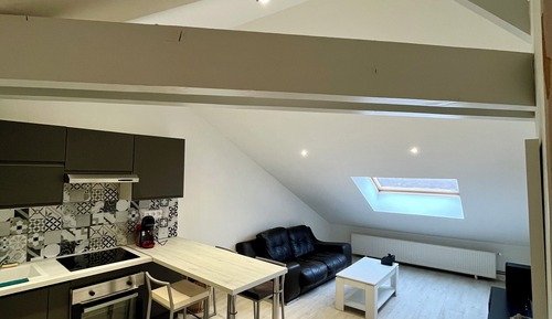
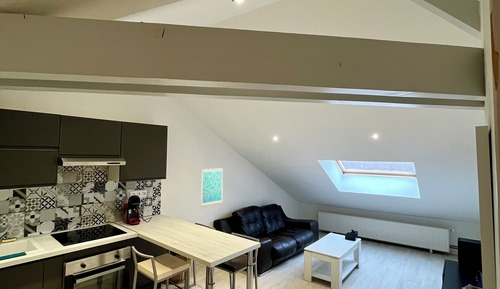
+ wall art (212, 186)
